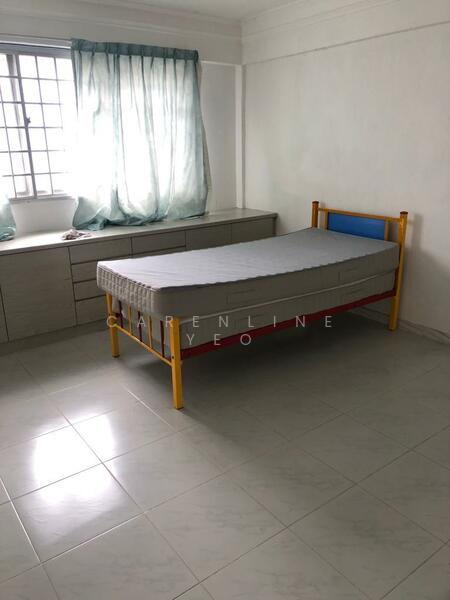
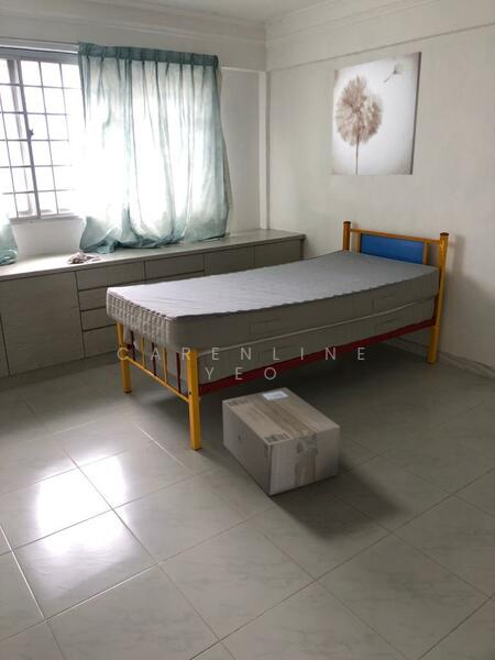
+ cardboard box (278, 436)
+ wall art (371, 120)
